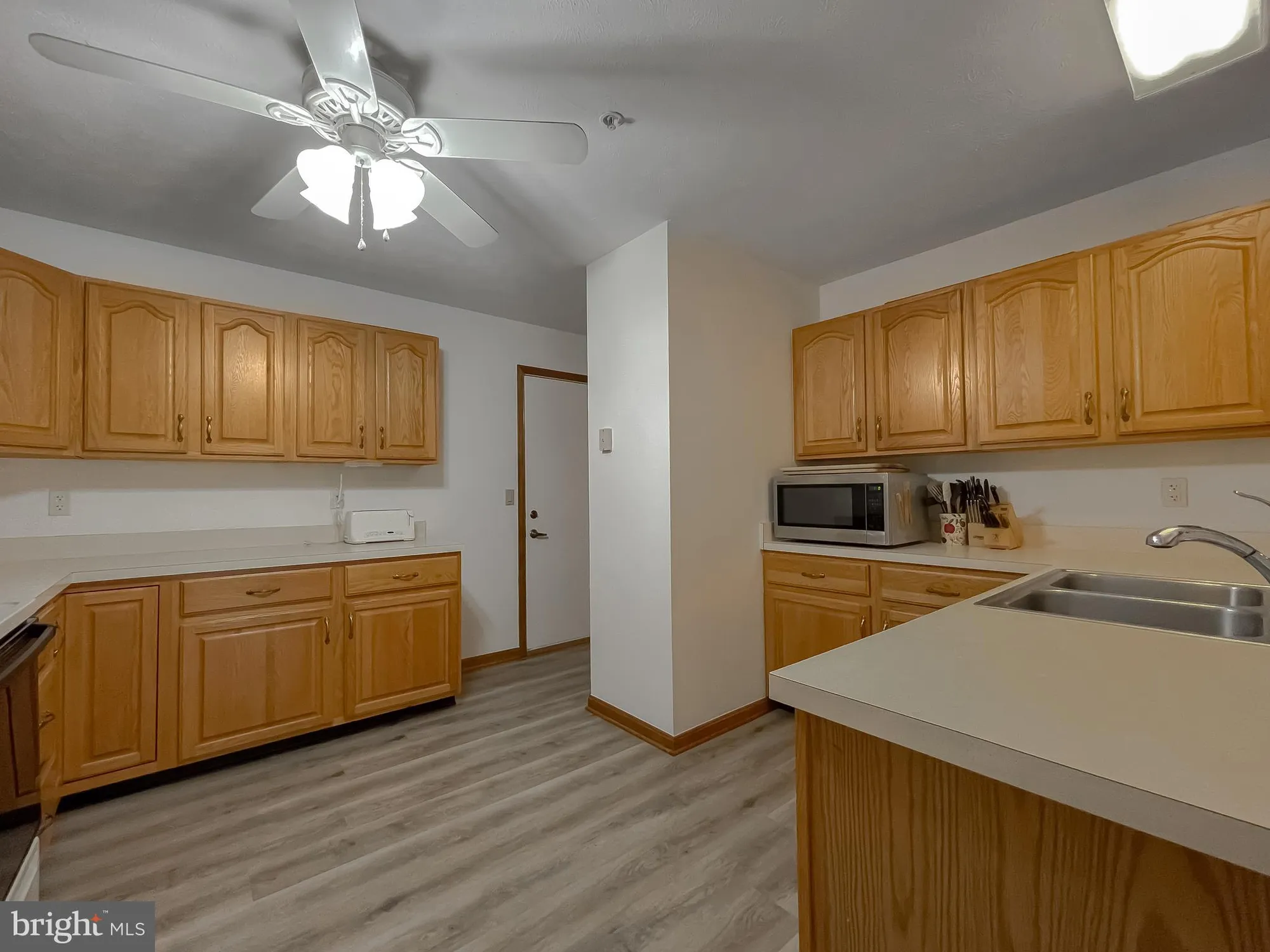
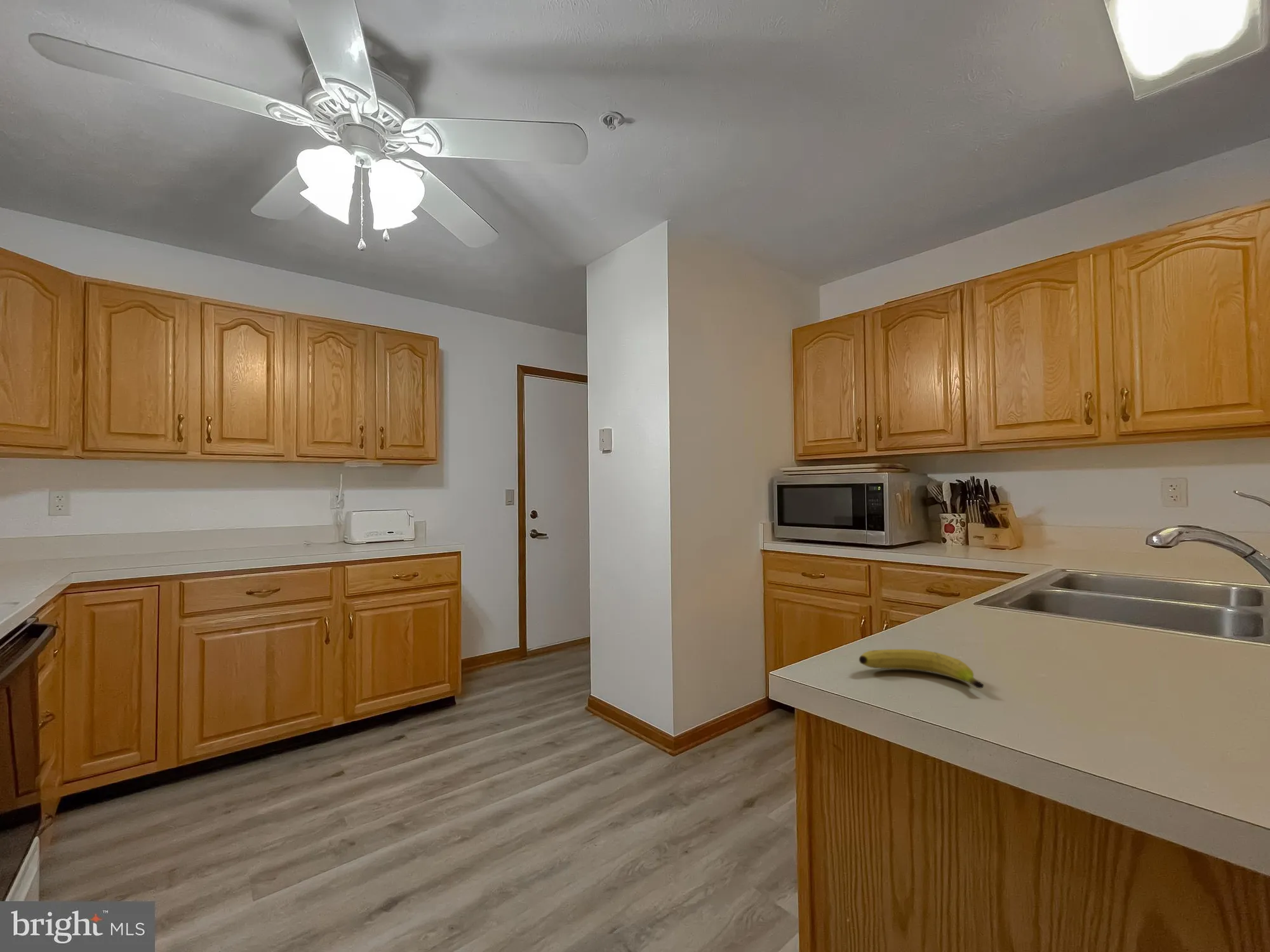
+ fruit (925, 668)
